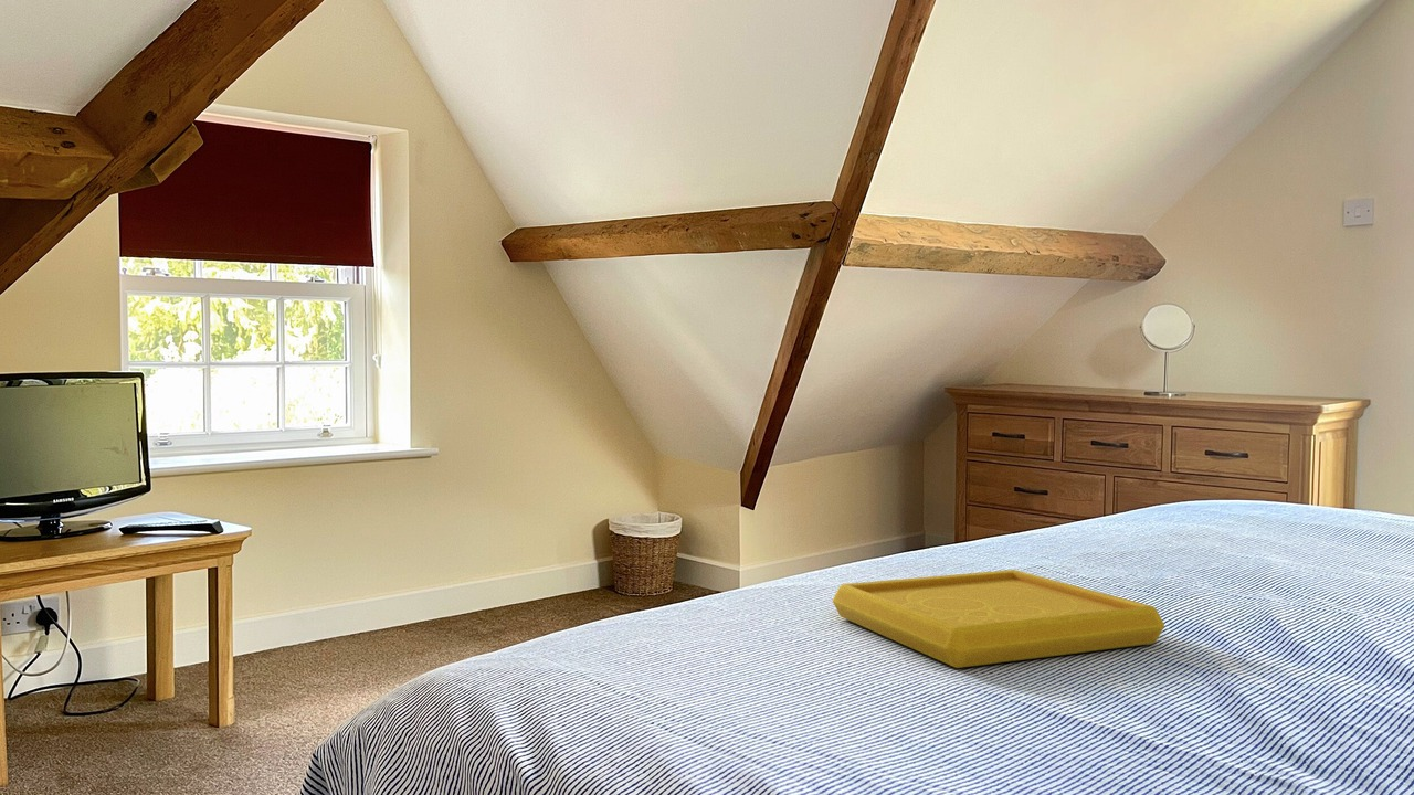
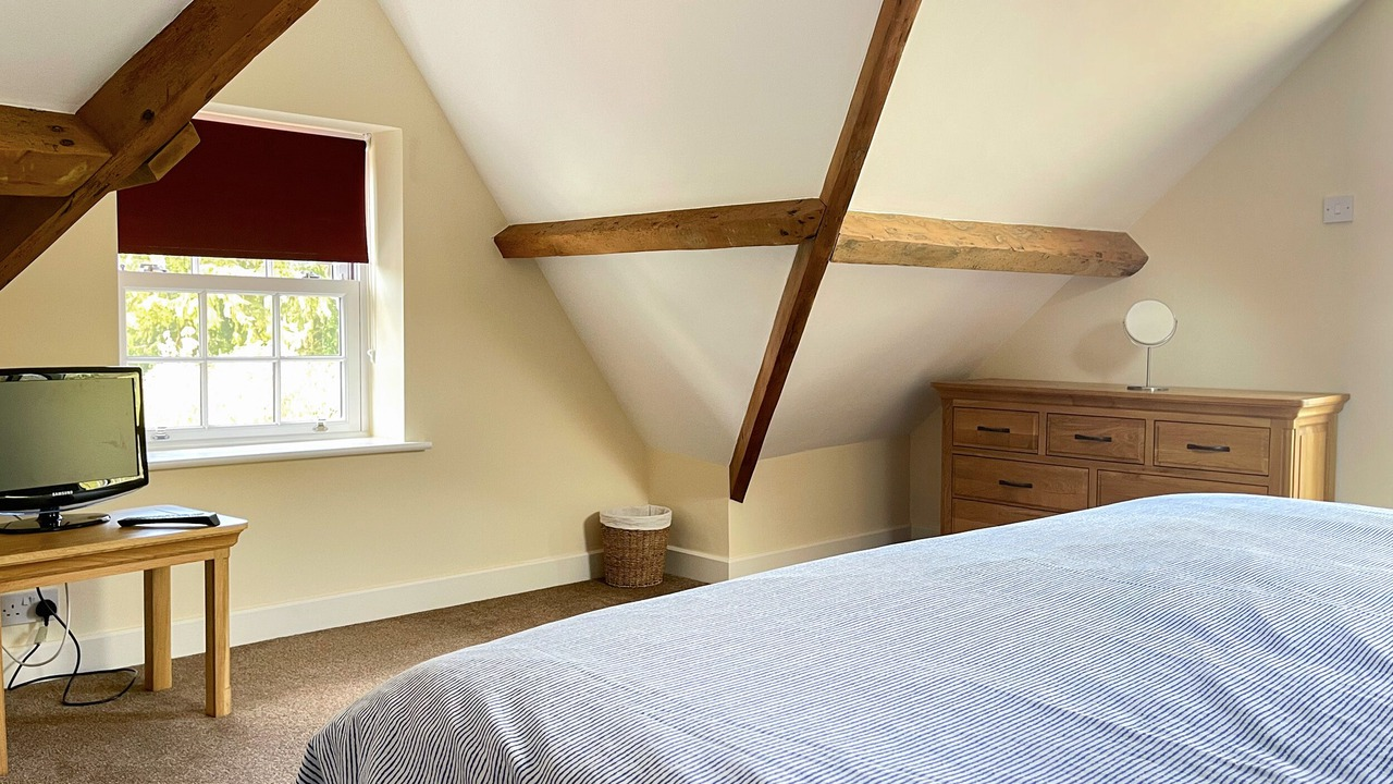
- serving tray (989, 612)
